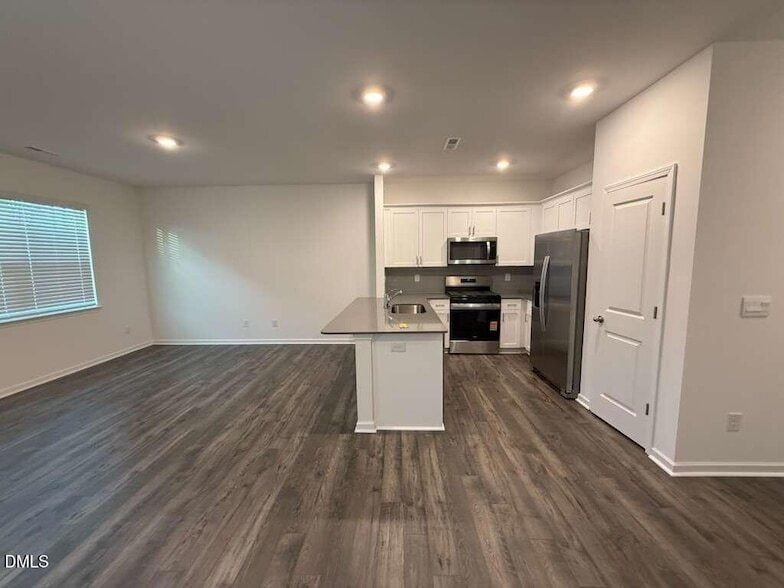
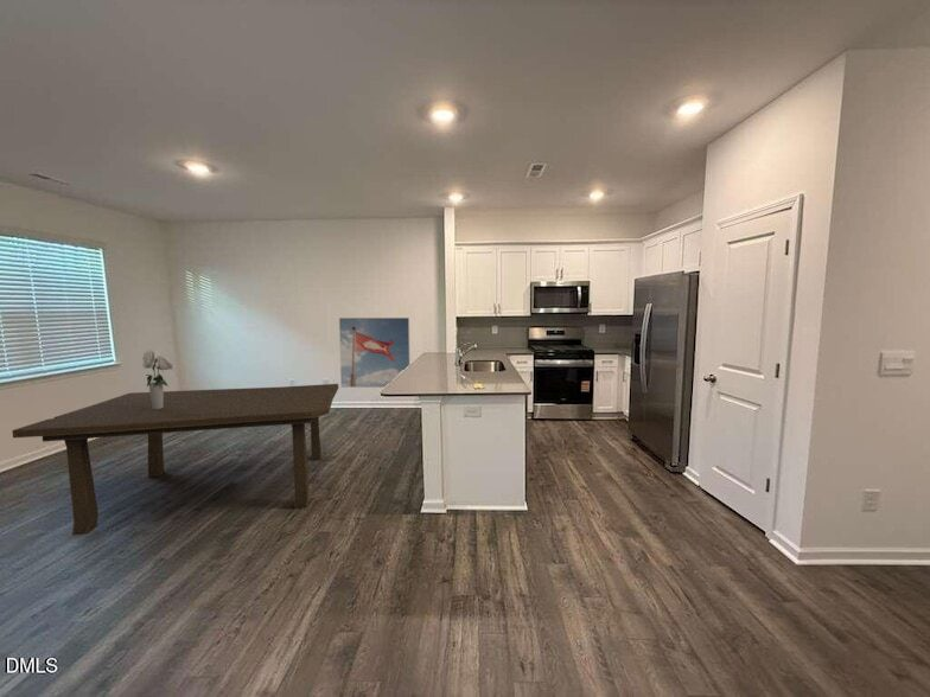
+ dining table (219, 428)
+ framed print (375, 352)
+ bouquet (158, 378)
